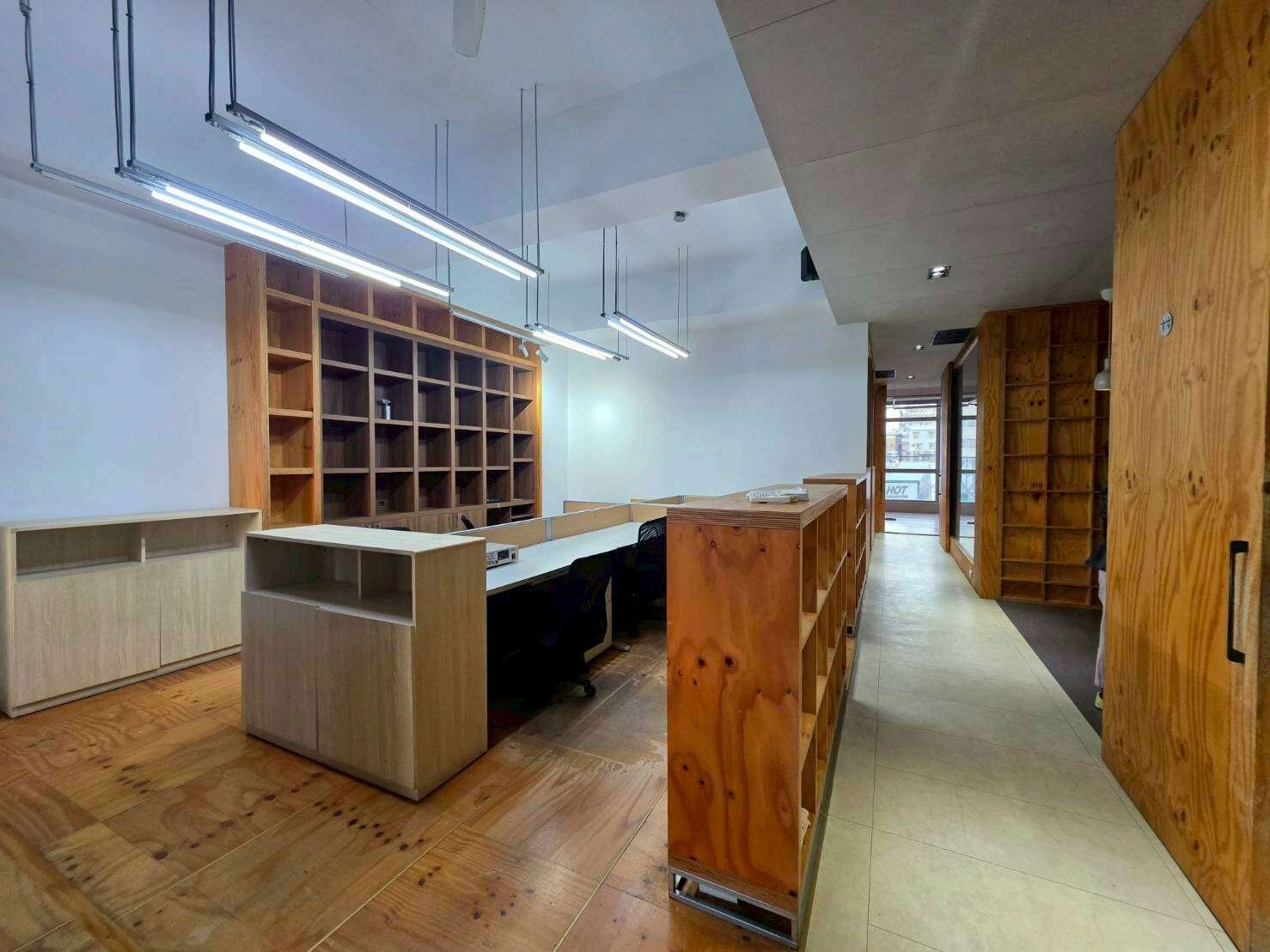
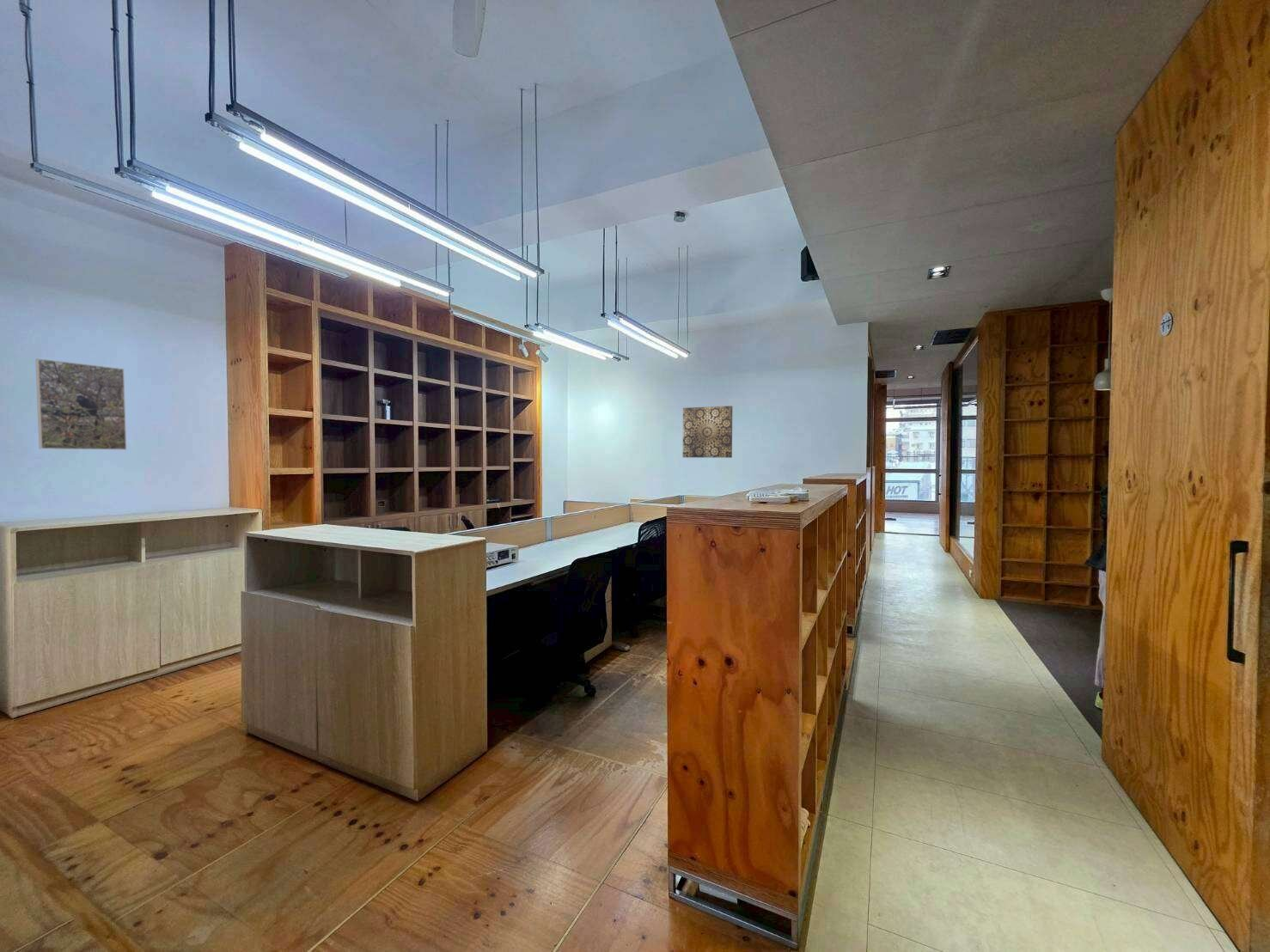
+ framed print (83, 406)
+ wall art (706, 432)
